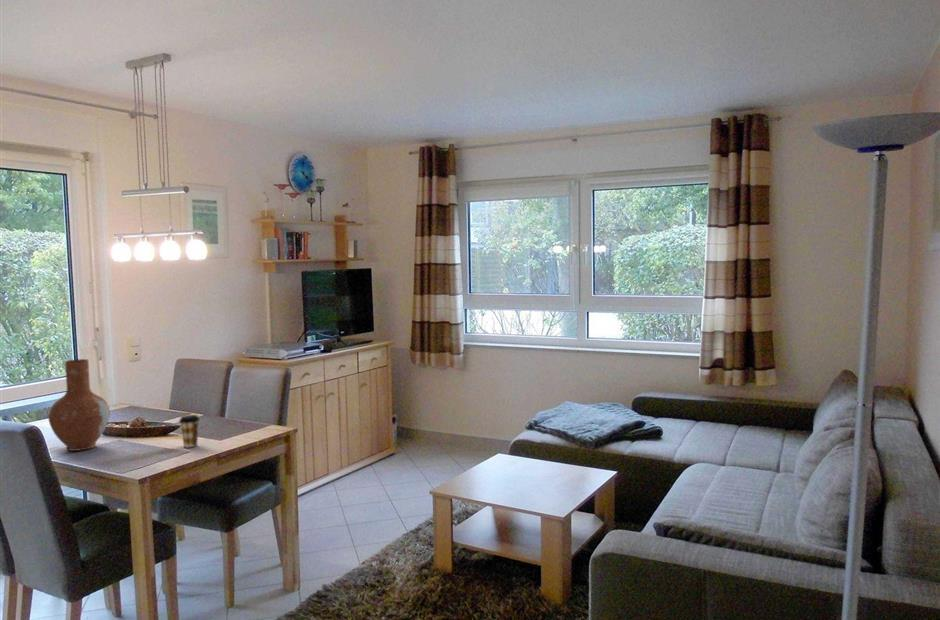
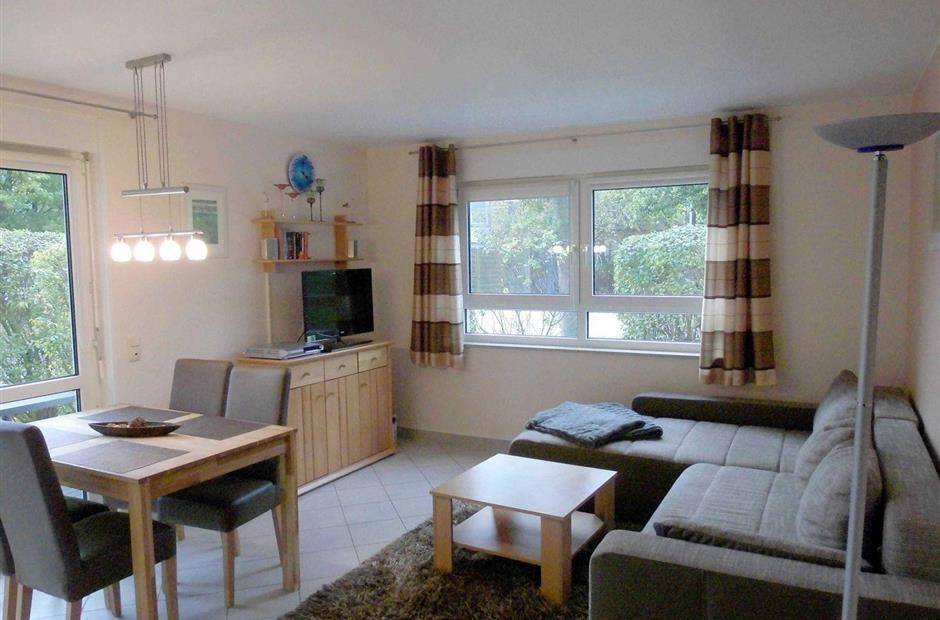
- coffee cup (189, 431)
- vase (79, 404)
